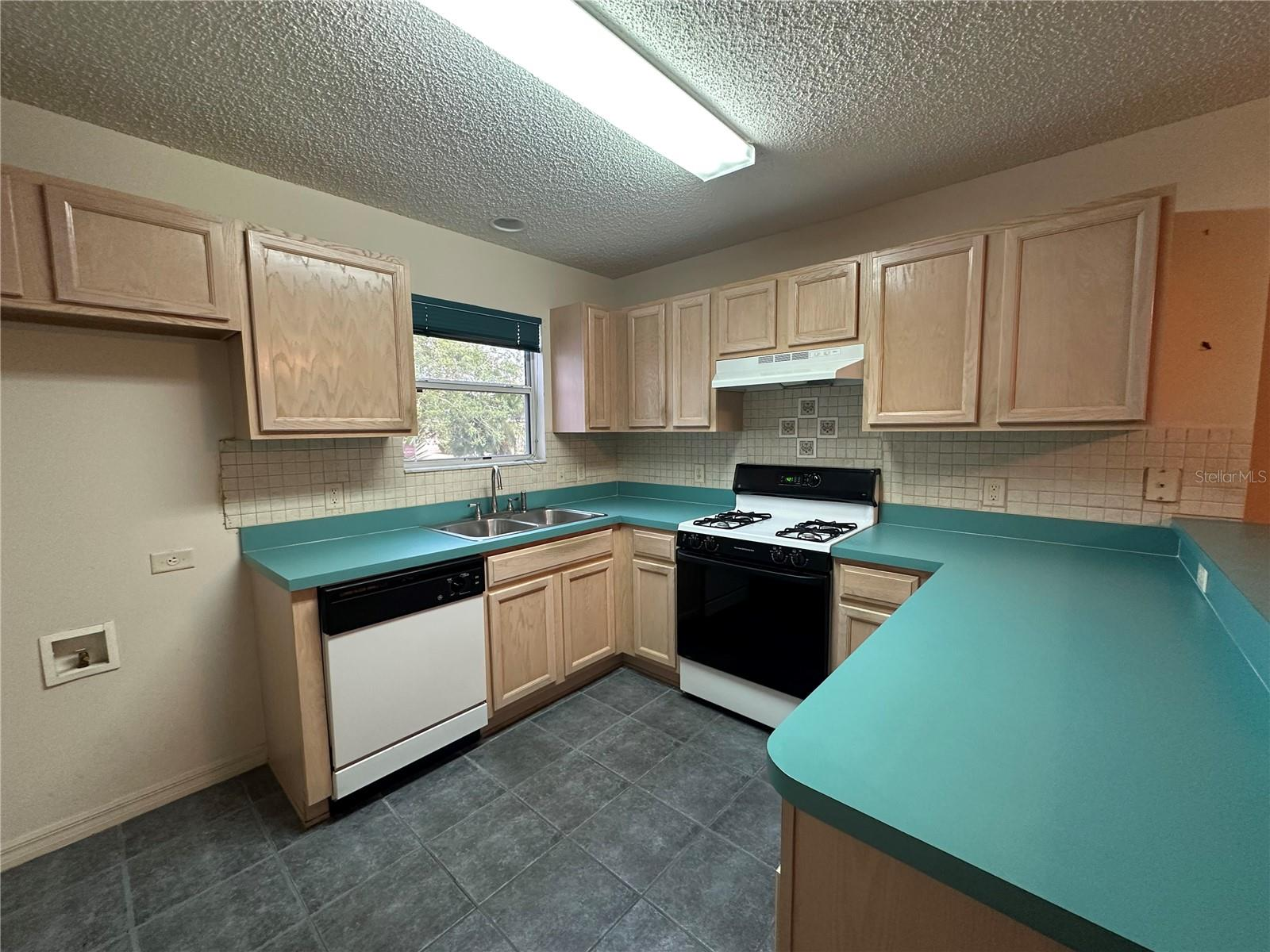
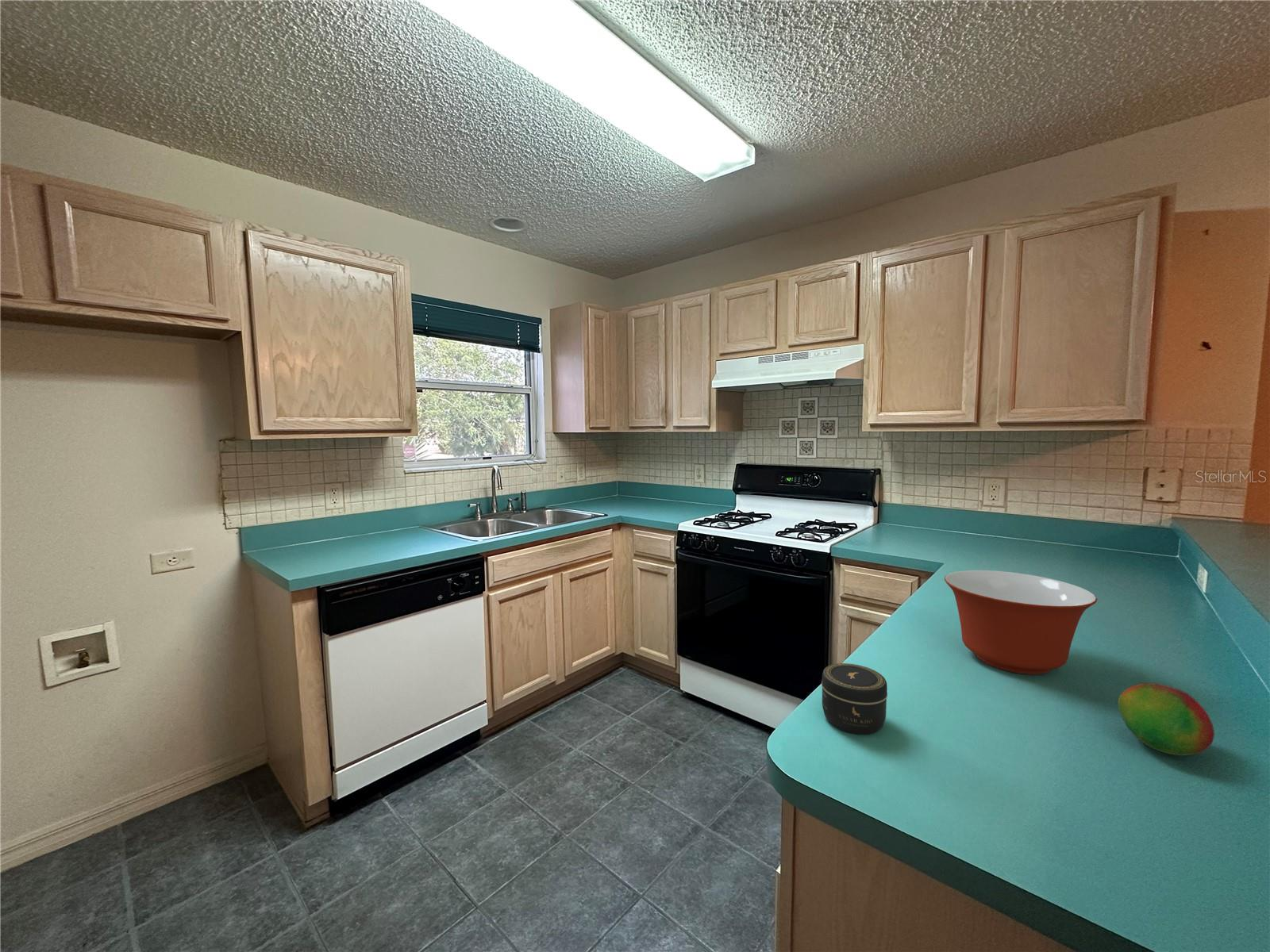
+ mixing bowl (1013, 623)
+ fruit (1165, 718)
+ jar (853, 697)
